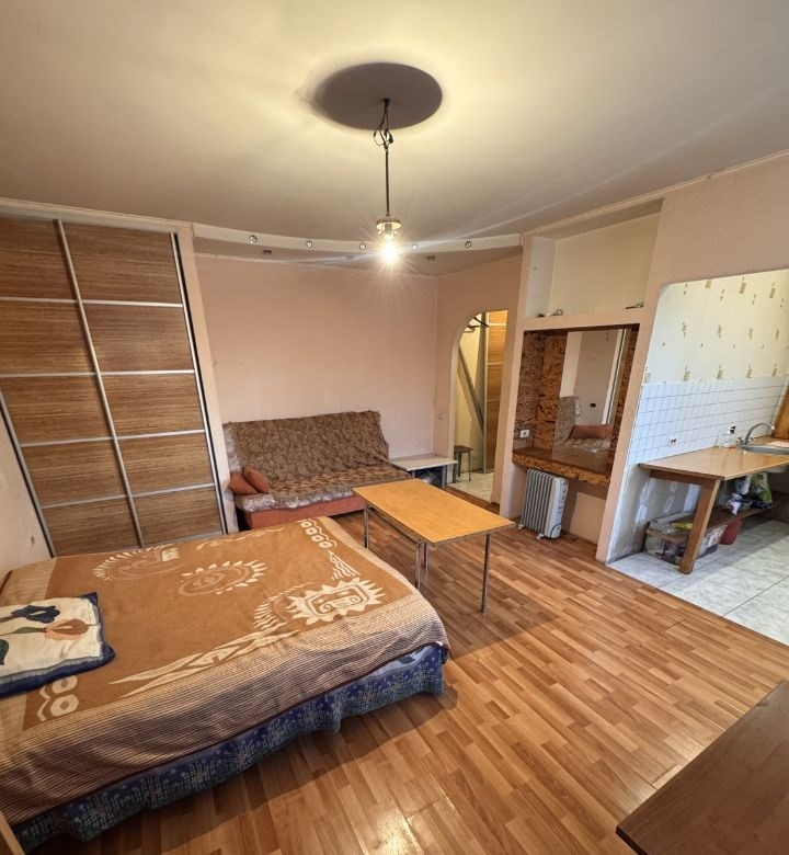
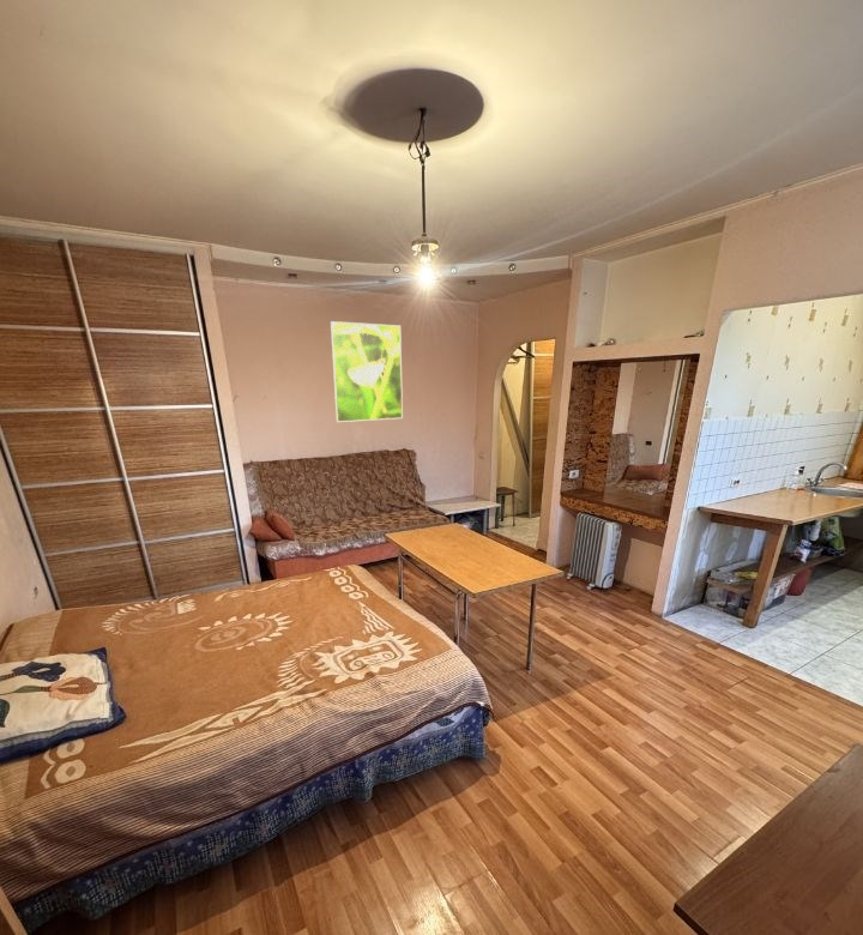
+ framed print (368, 373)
